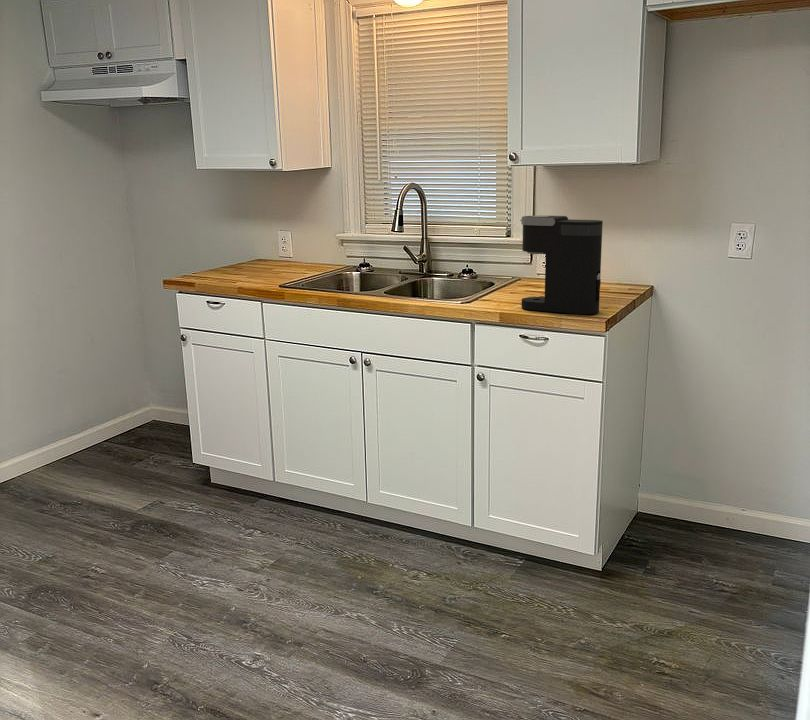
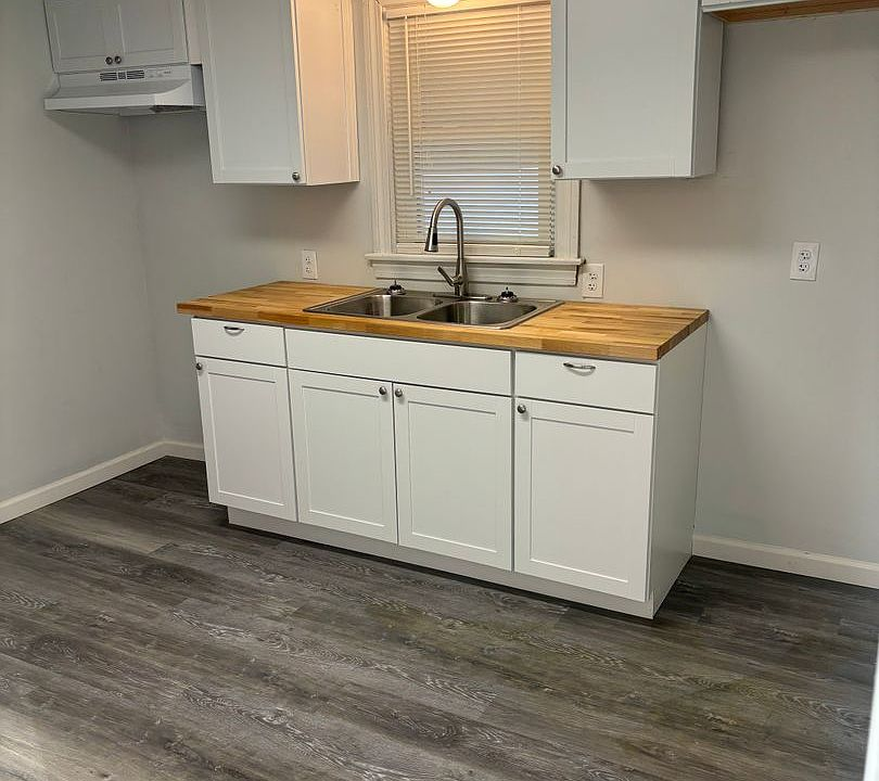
- coffee maker (559, 263)
